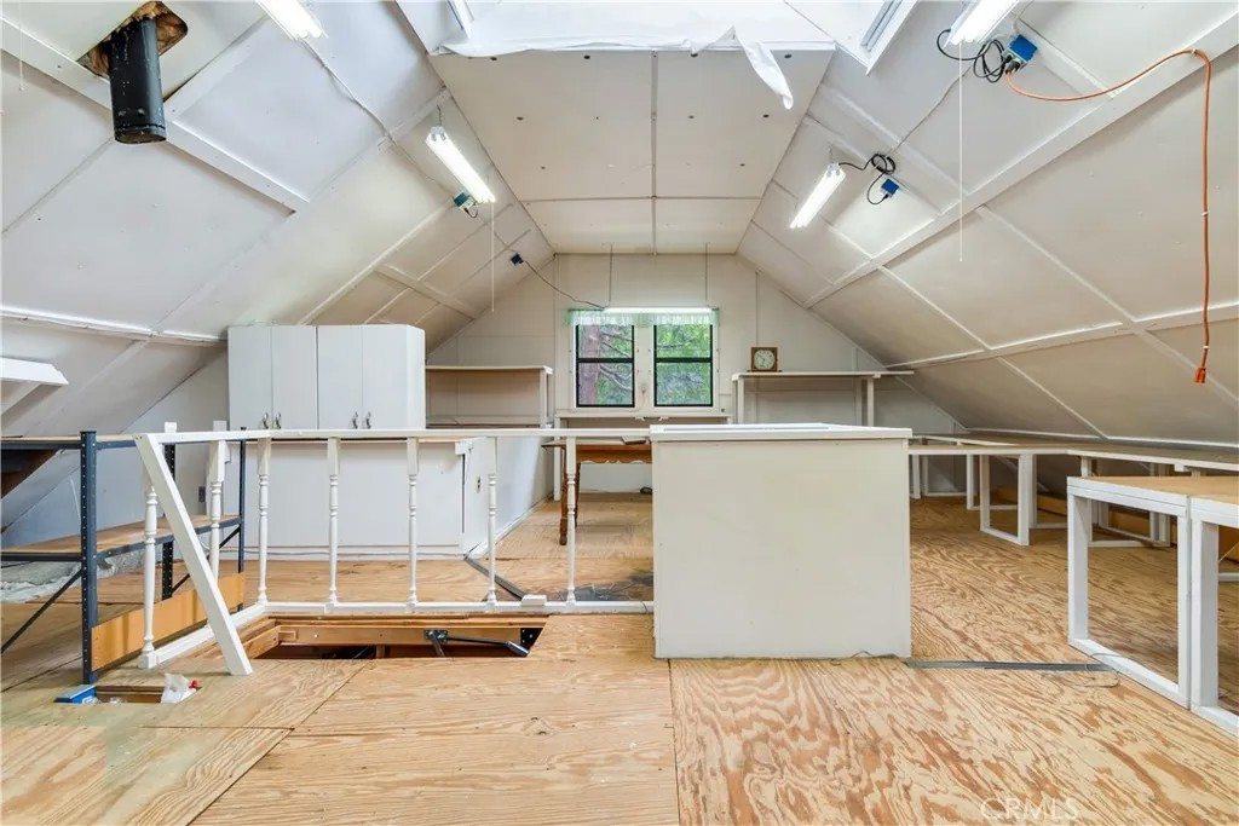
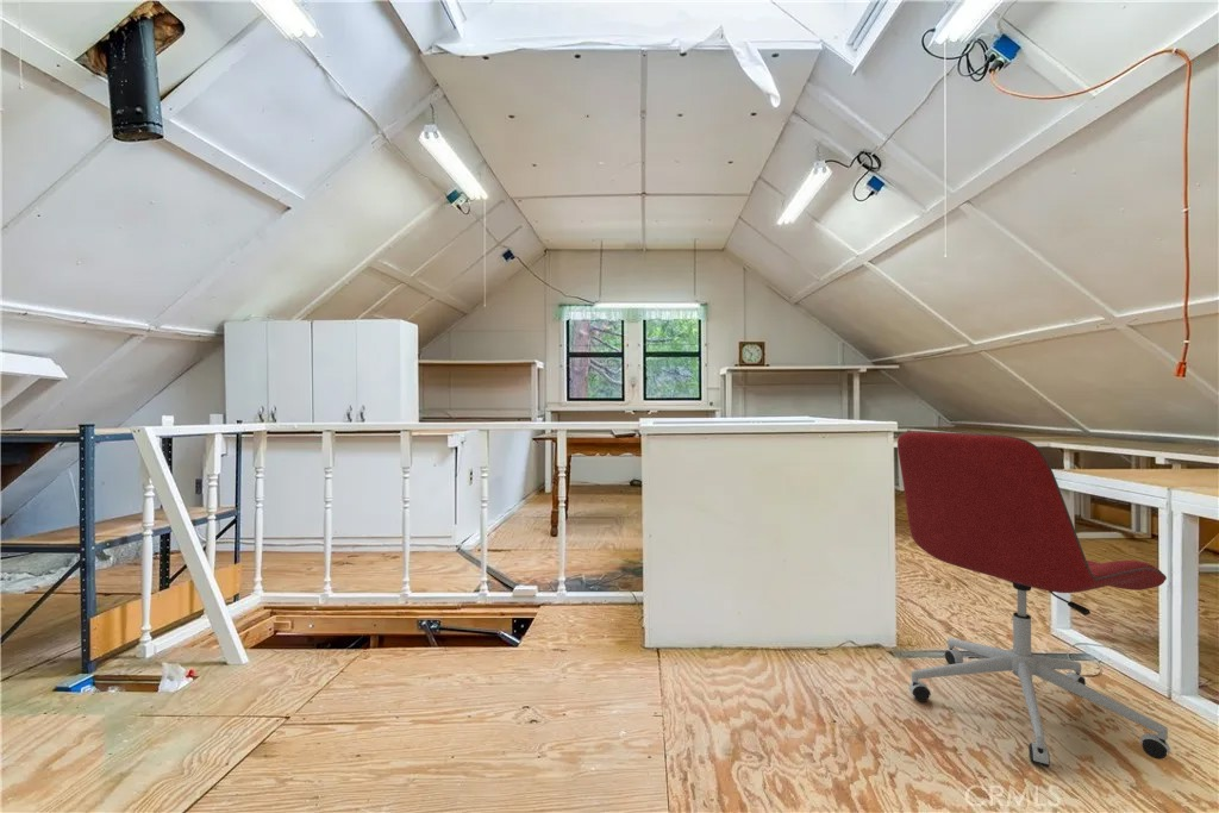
+ office chair (1020, 570)
